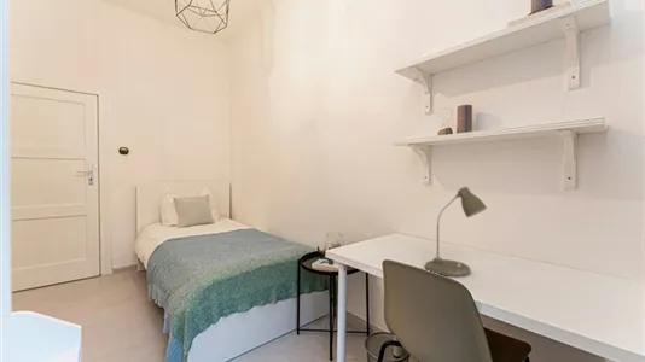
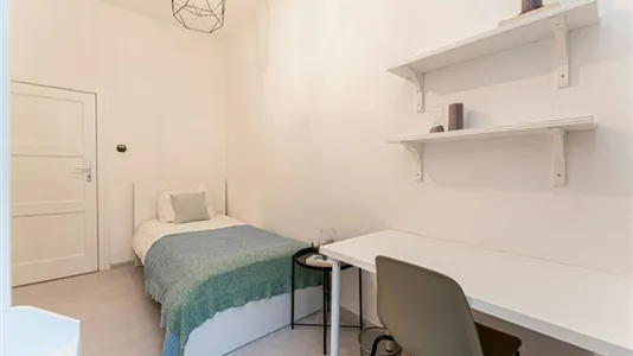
- desk lamp (437, 228)
